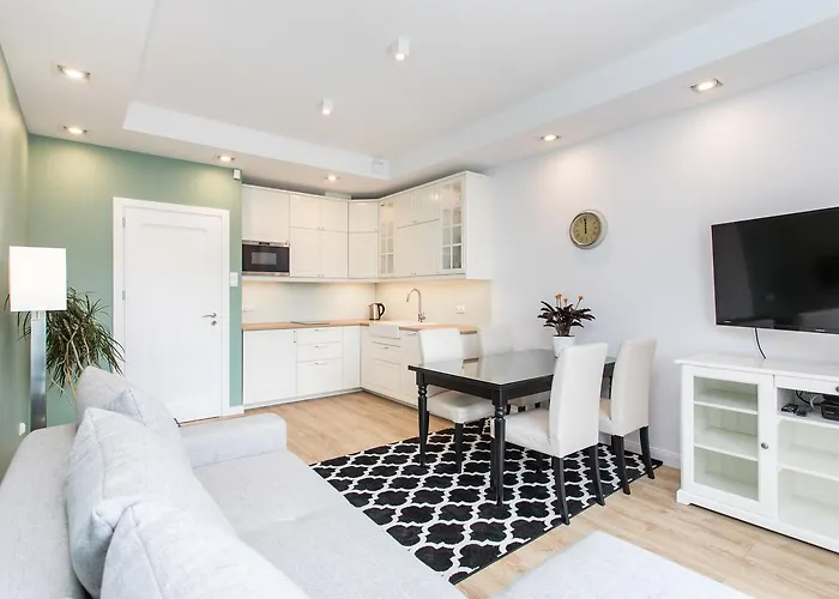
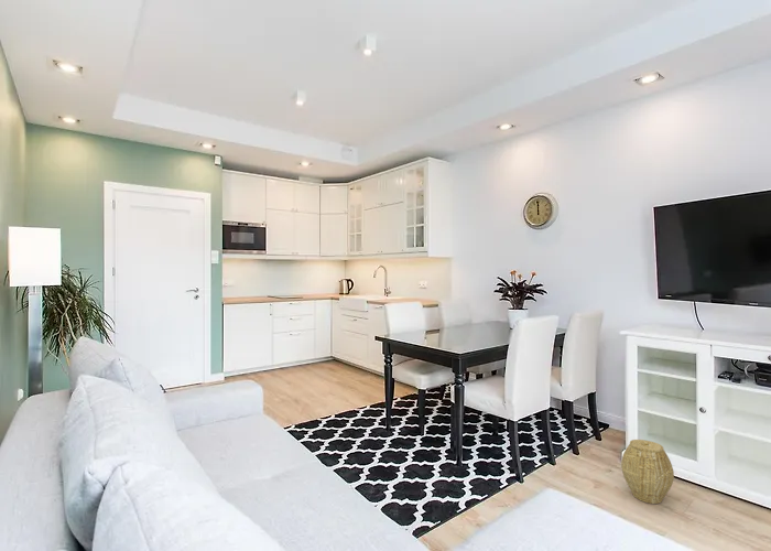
+ woven basket (647, 468)
